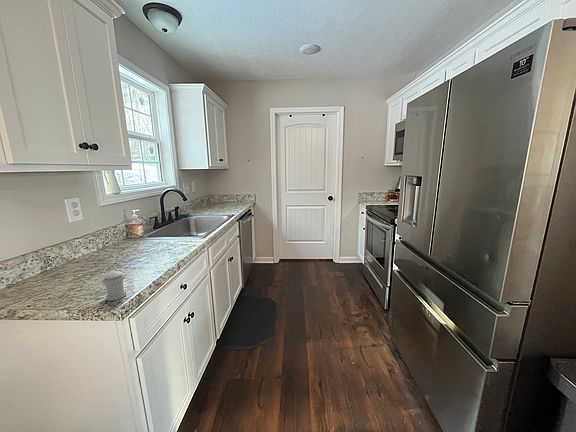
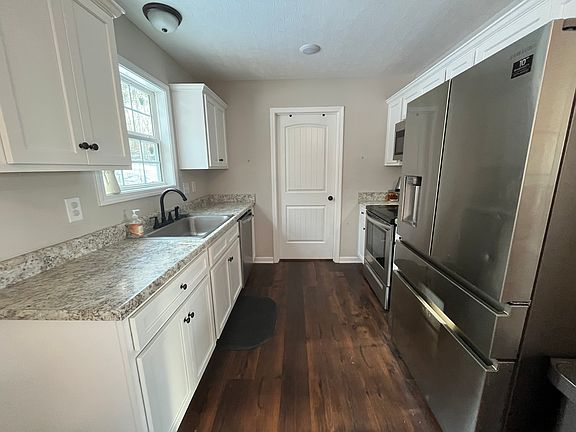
- pepper shaker (114, 283)
